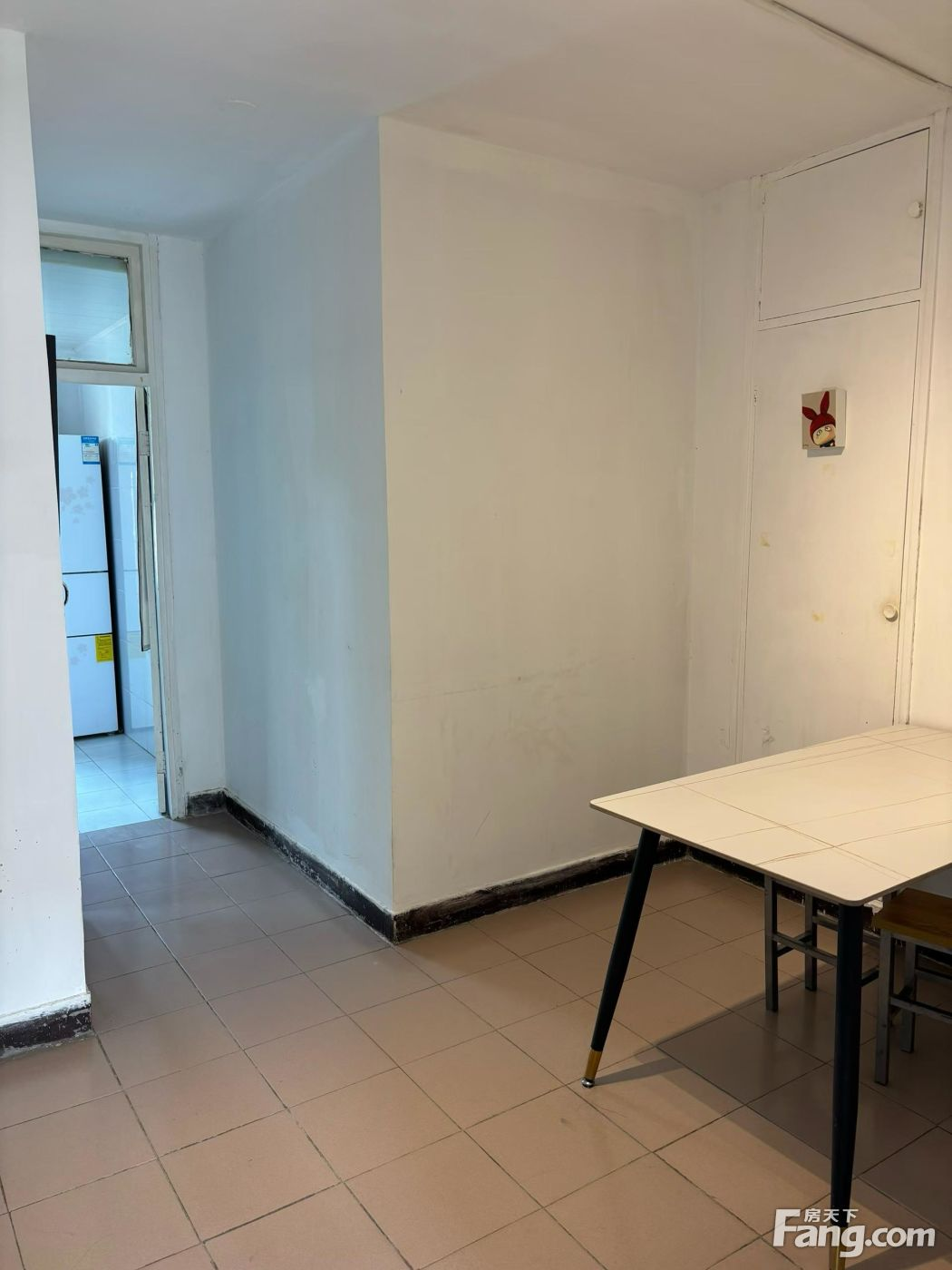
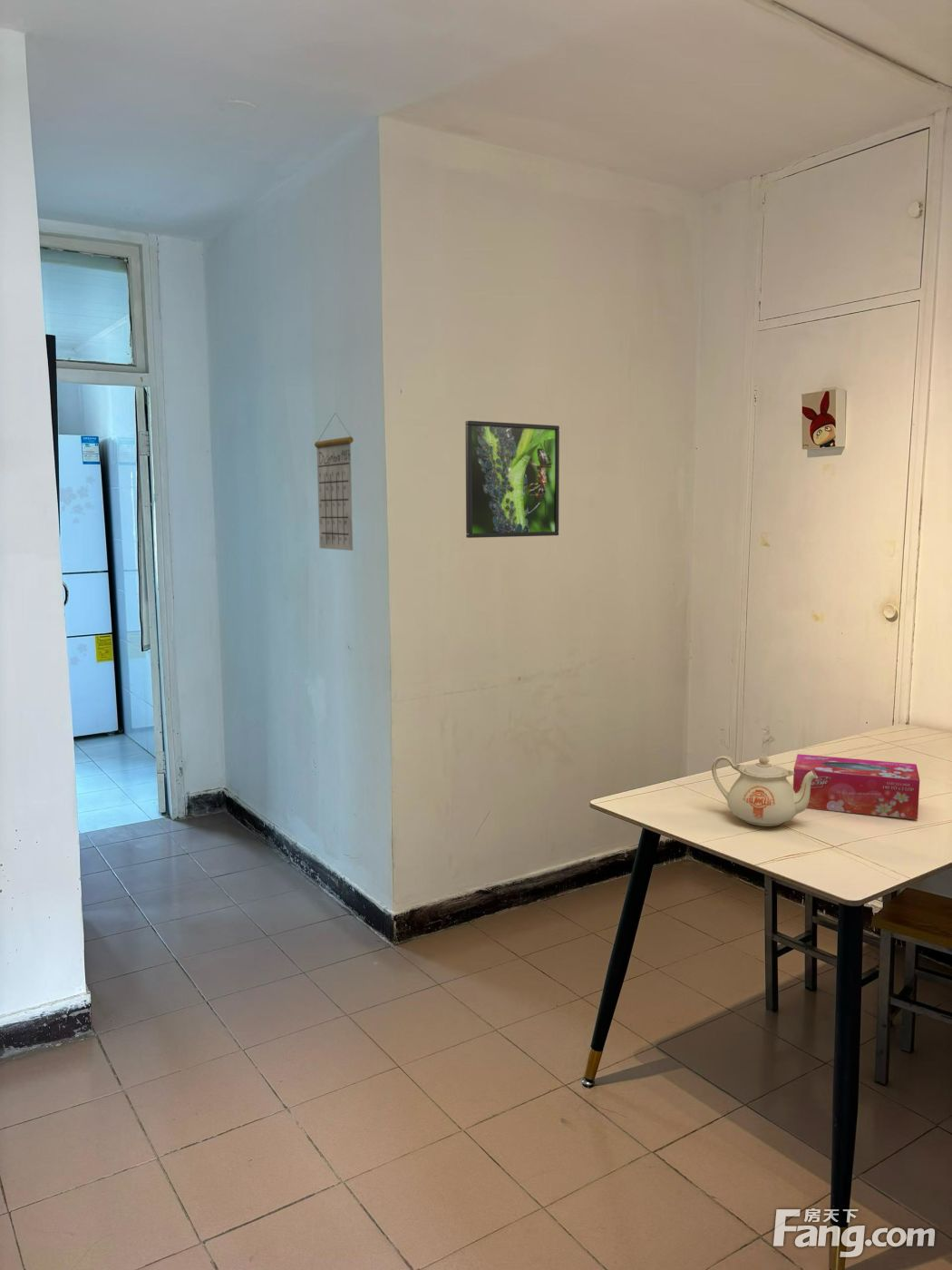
+ tissue box (854, 785)
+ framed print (513, 480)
+ calendar (334, 481)
+ teapot (763, 786)
